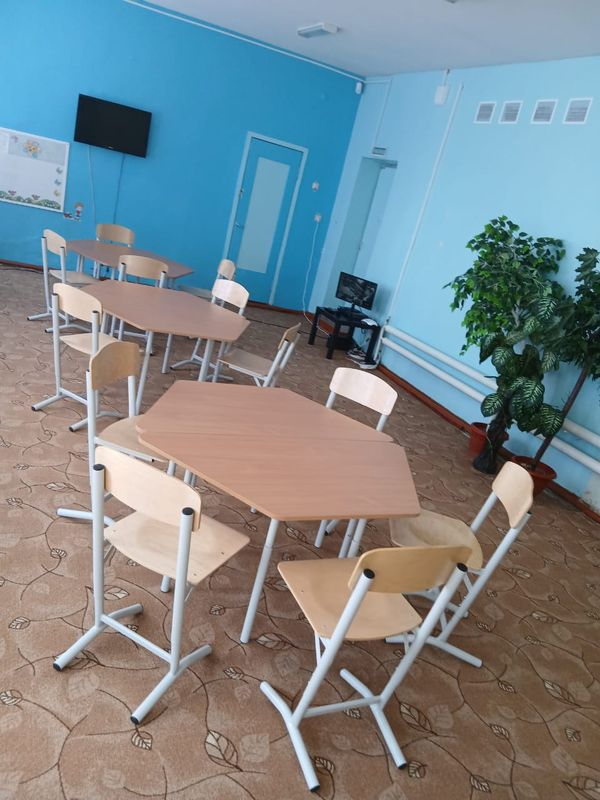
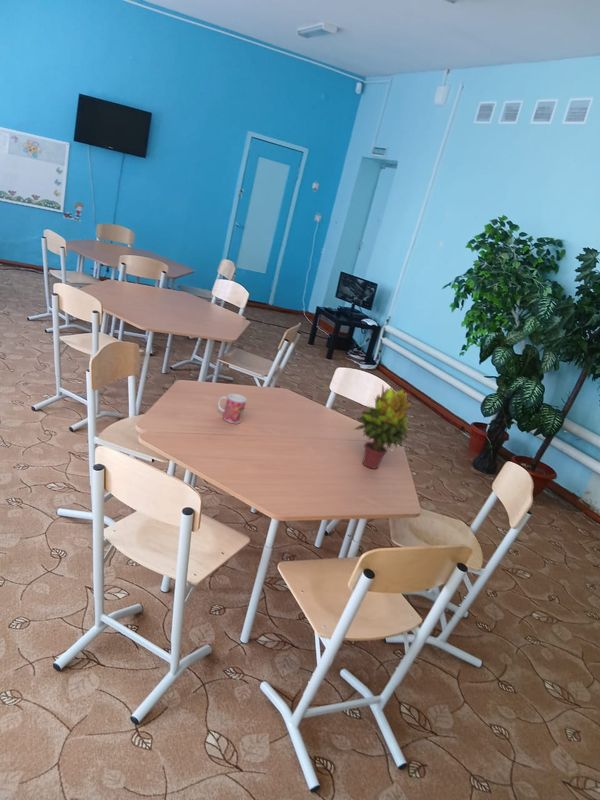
+ mug (231, 406)
+ potted plant (383, 427)
